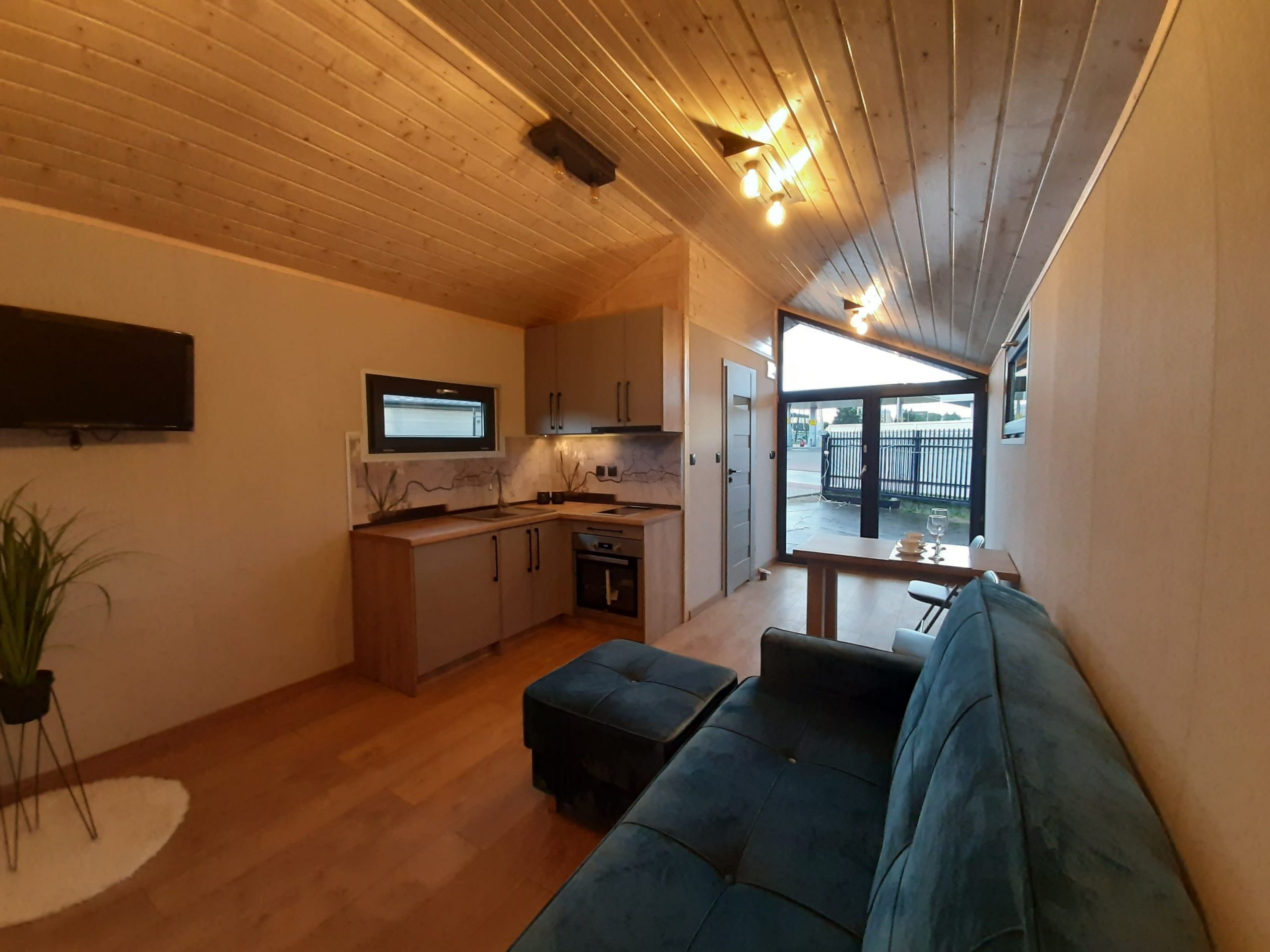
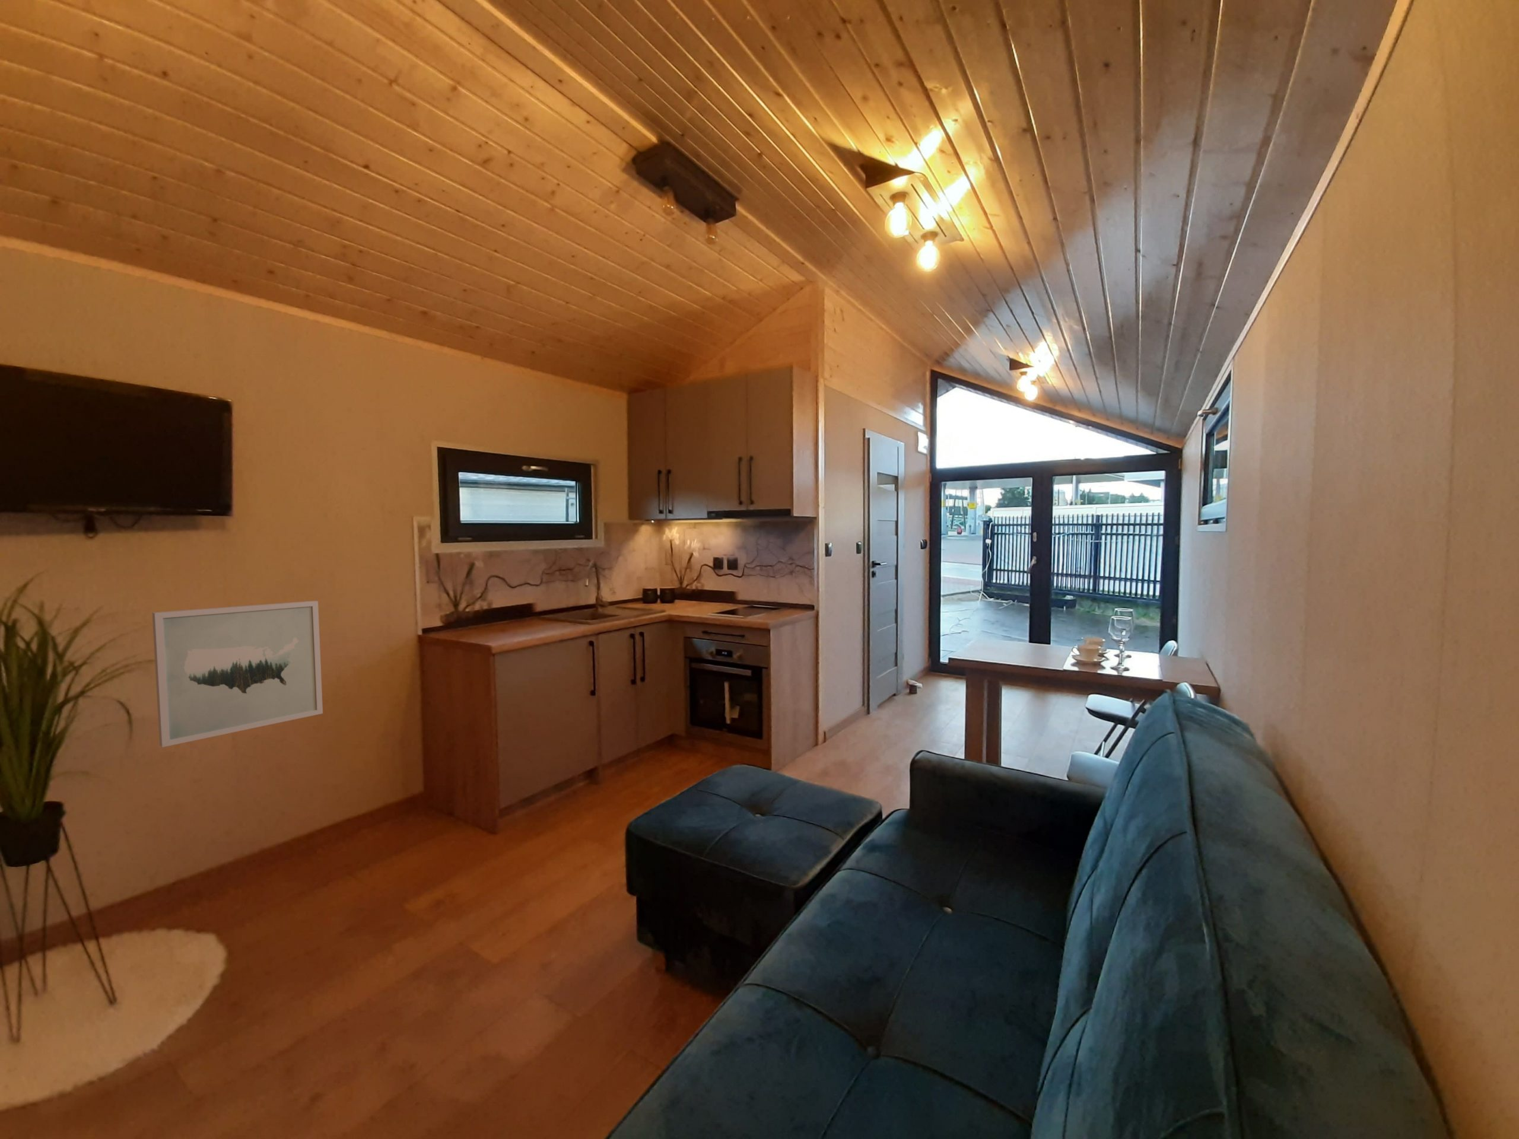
+ wall art (245, 668)
